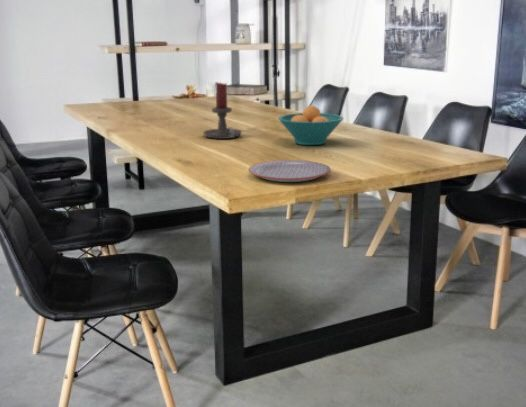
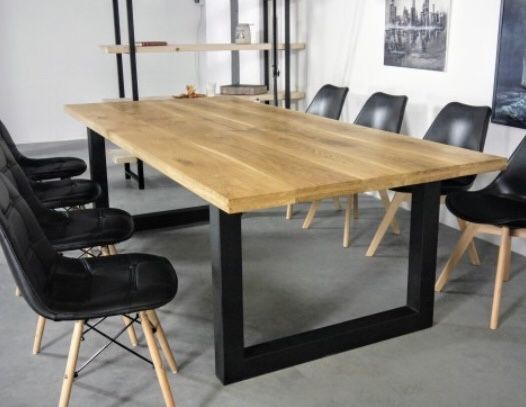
- plate (289, 171)
- candle holder (223, 109)
- fruit bowl (310, 124)
